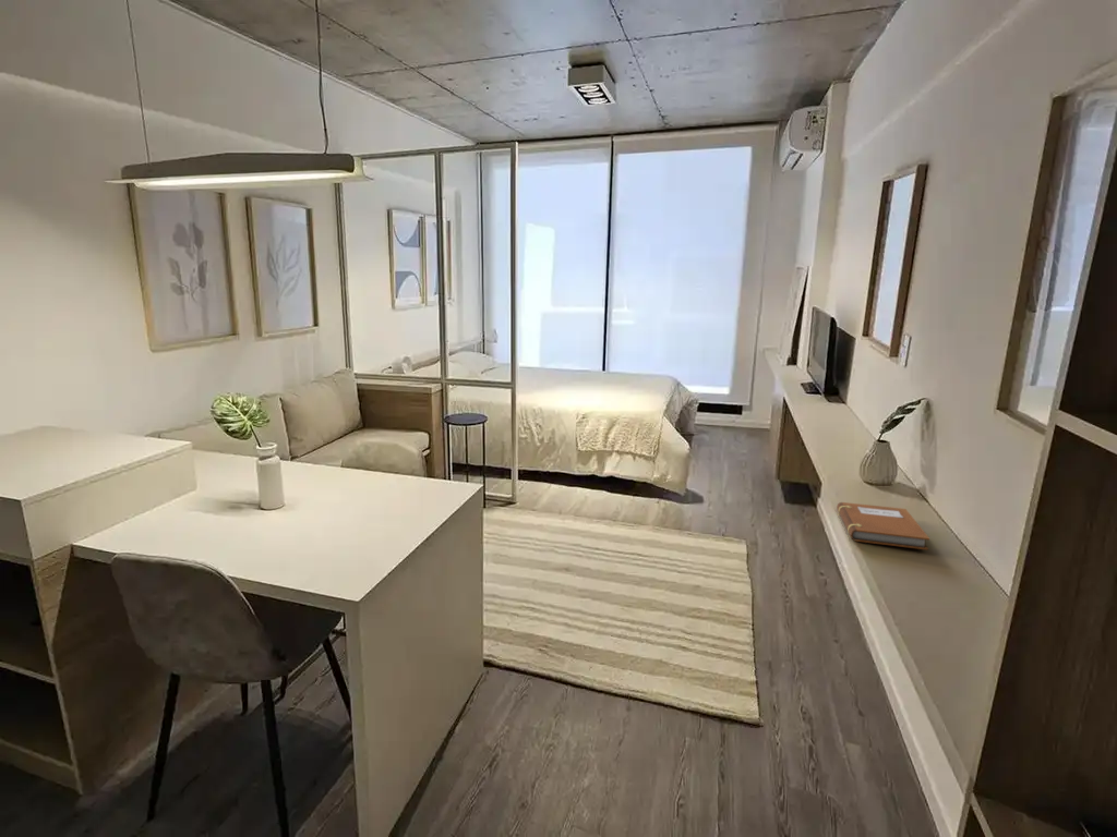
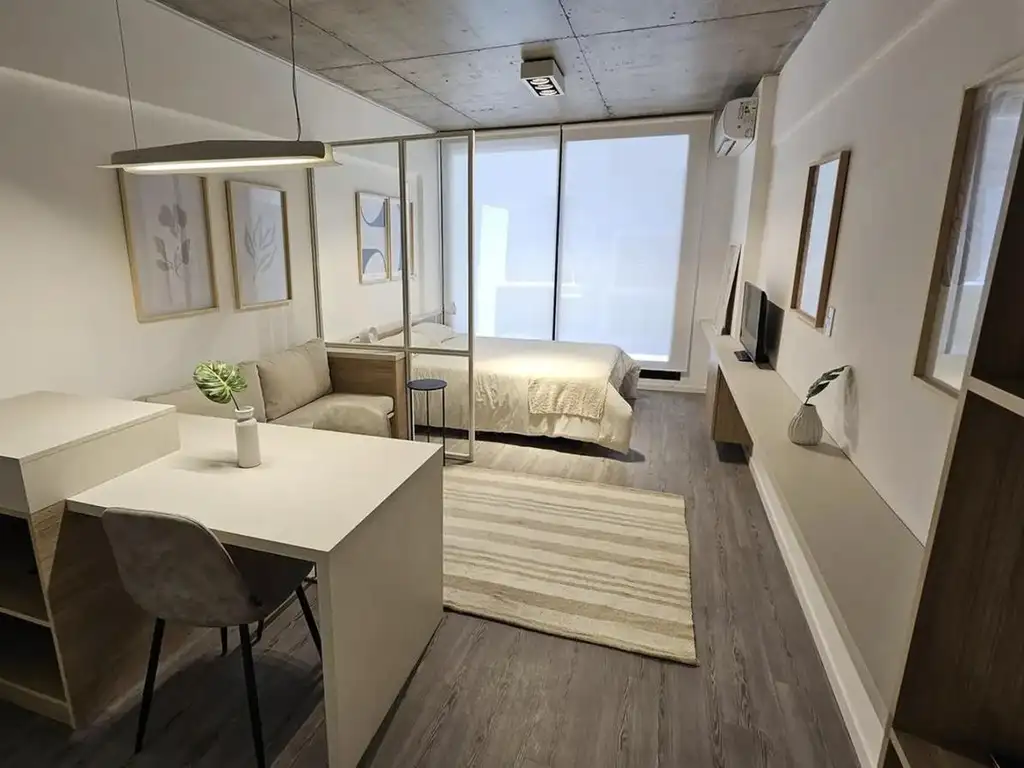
- notebook (878, 523)
